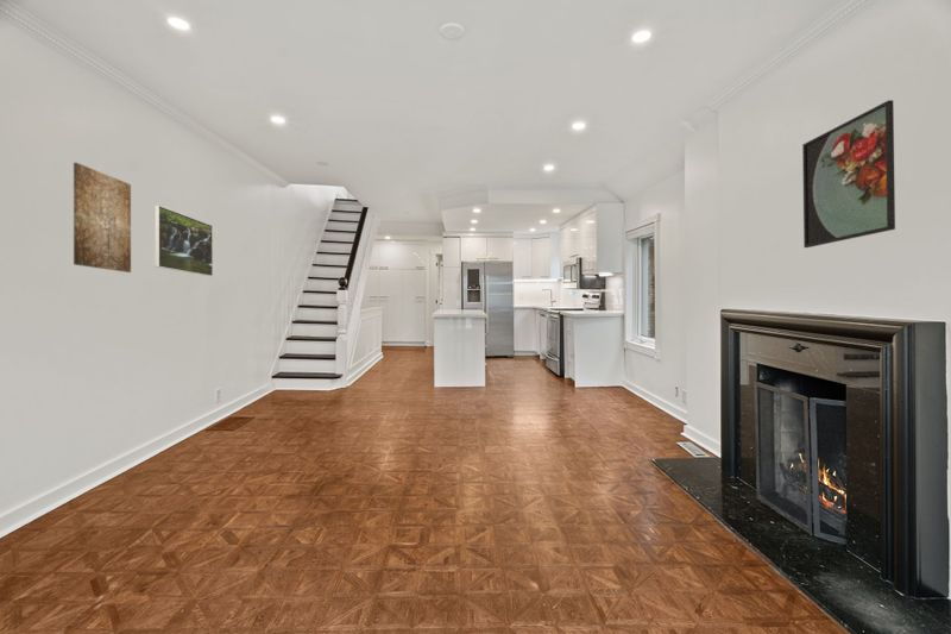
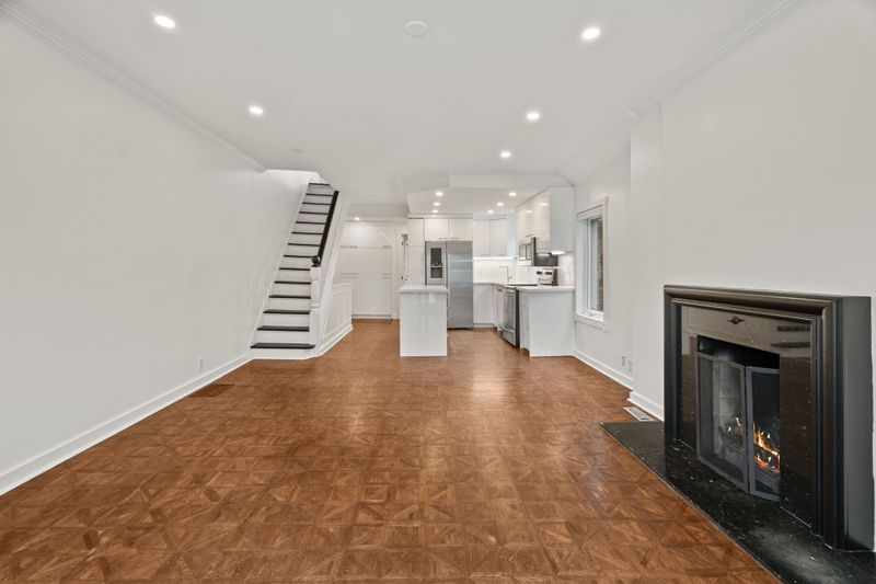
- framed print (185, 244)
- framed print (843, 182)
- wall art (103, 221)
